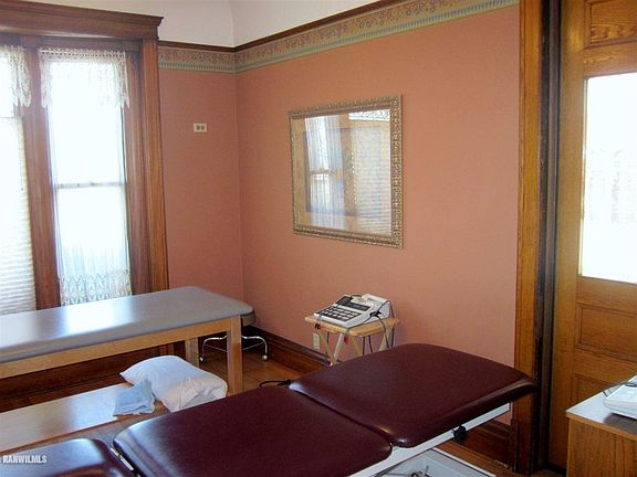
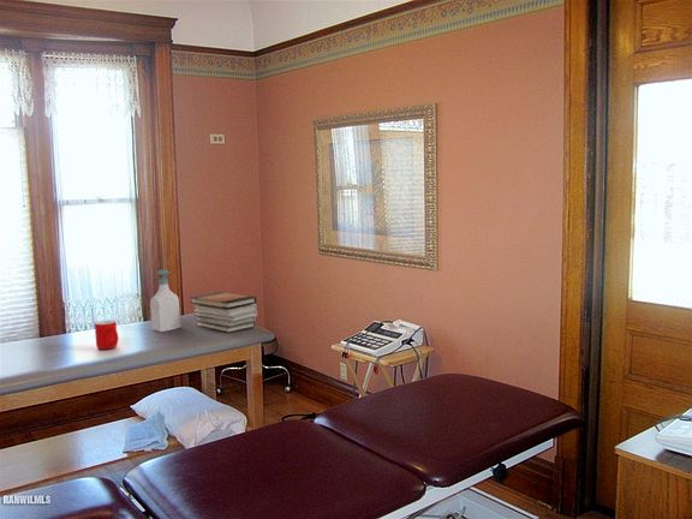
+ soap bottle (166, 299)
+ book stack (223, 311)
+ cup (108, 335)
